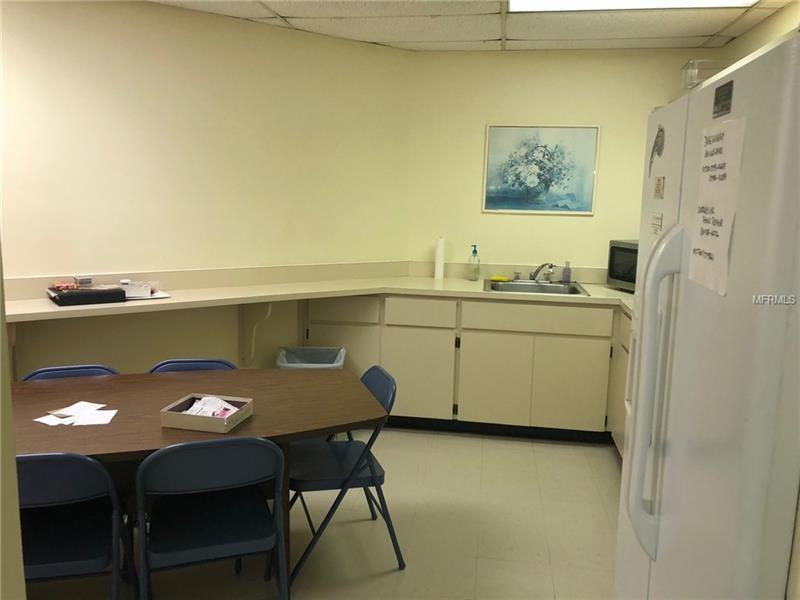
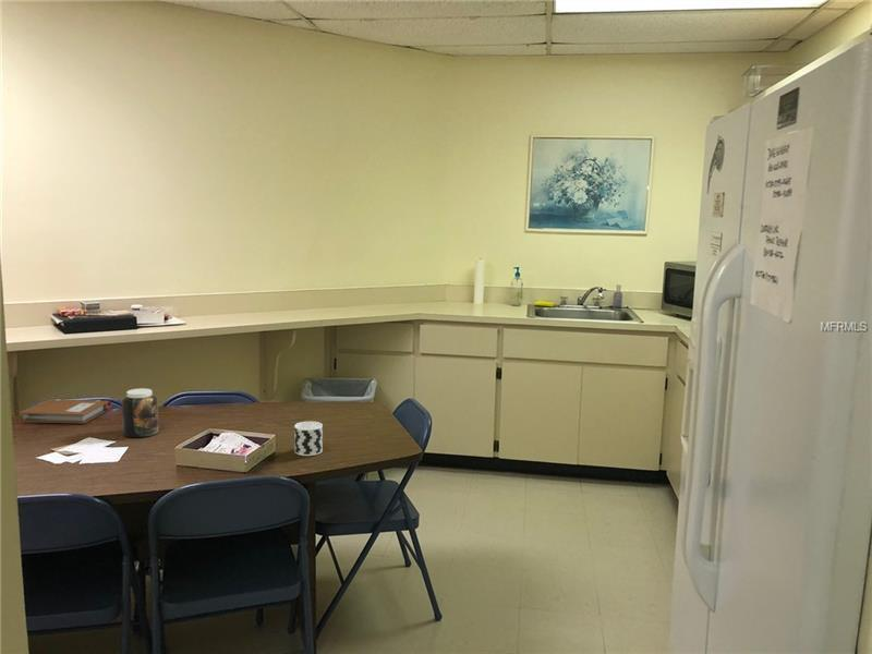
+ jar (140, 412)
+ notebook (69, 410)
+ cup (310, 436)
